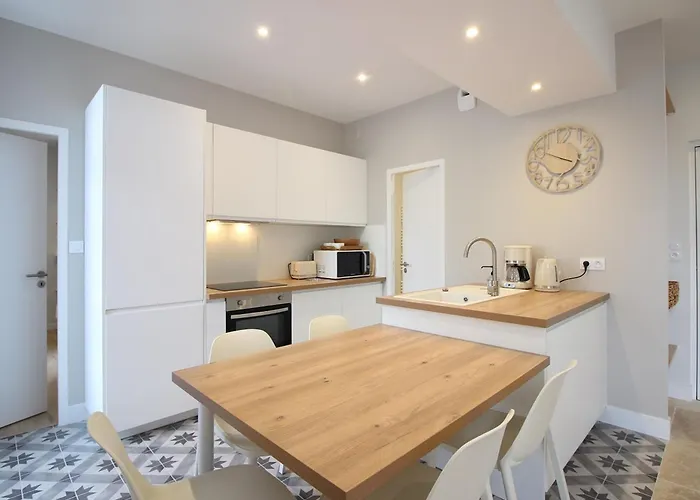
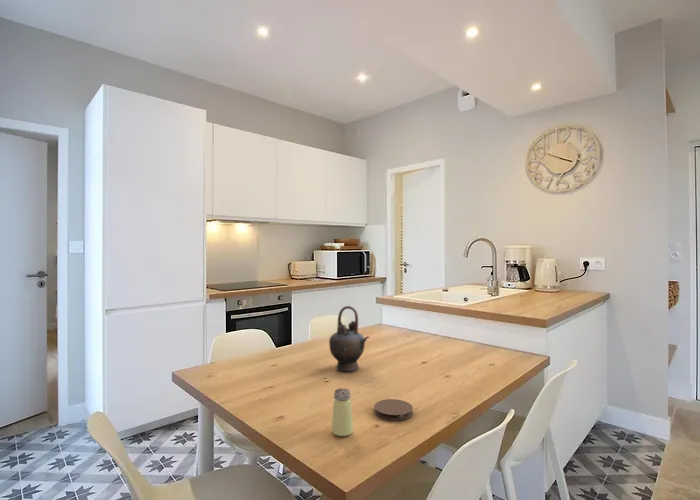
+ coaster (393, 409)
+ teapot (350, 337)
+ saltshaker (342, 410)
